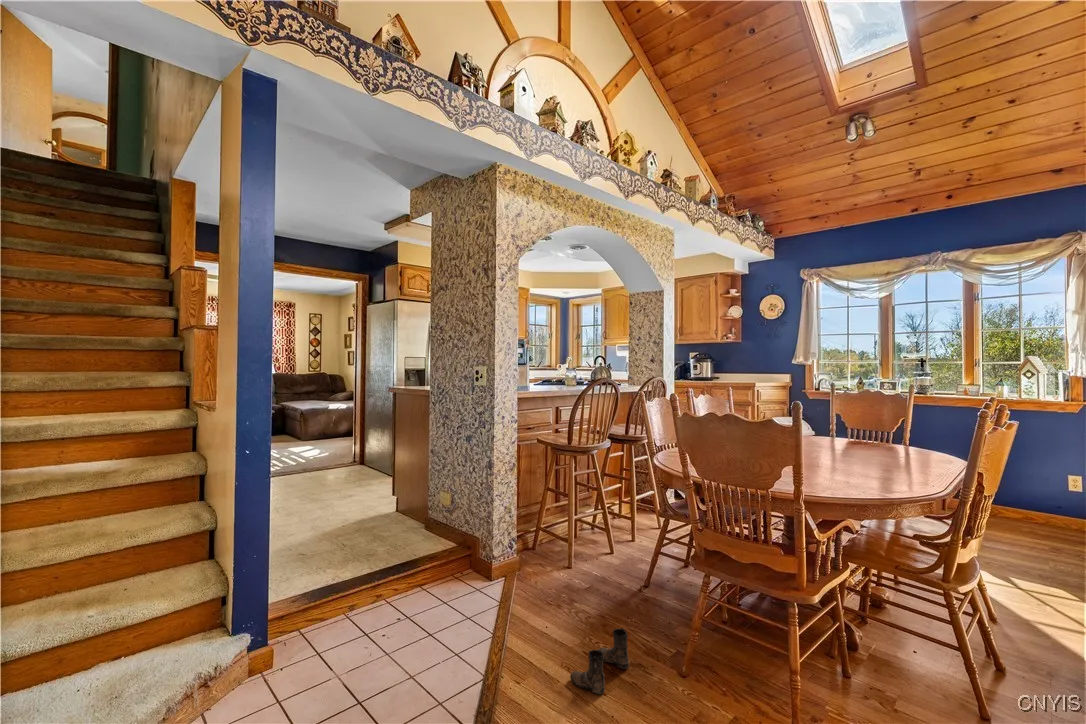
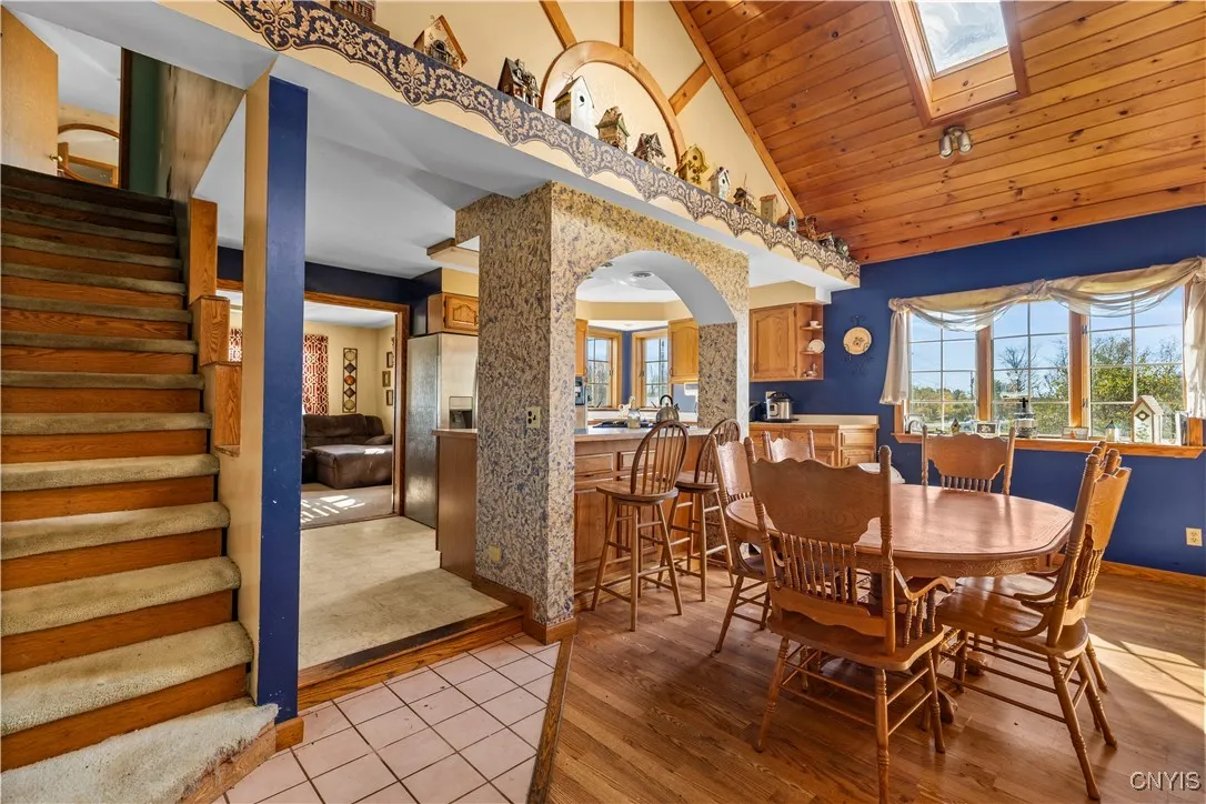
- boots (600, 656)
